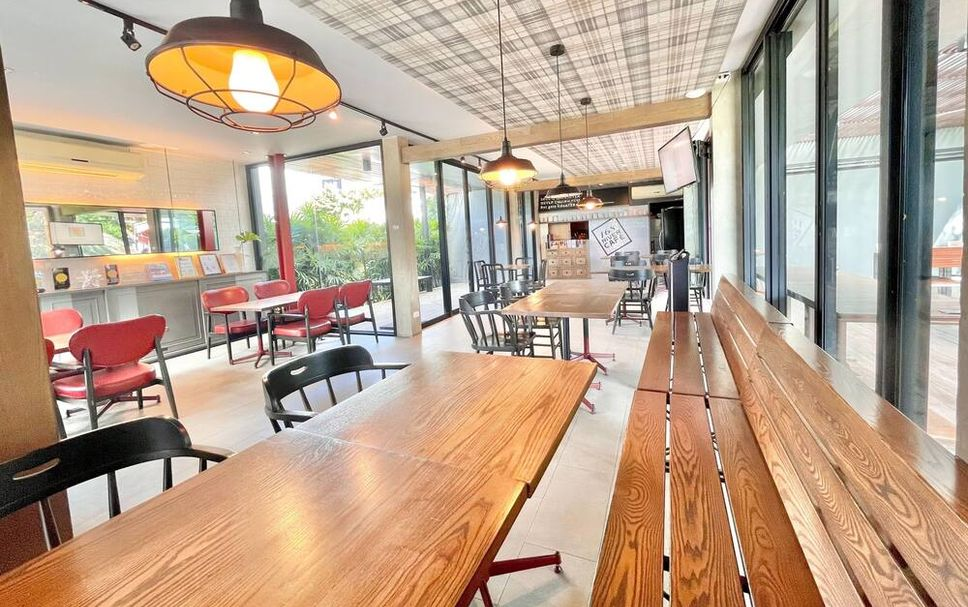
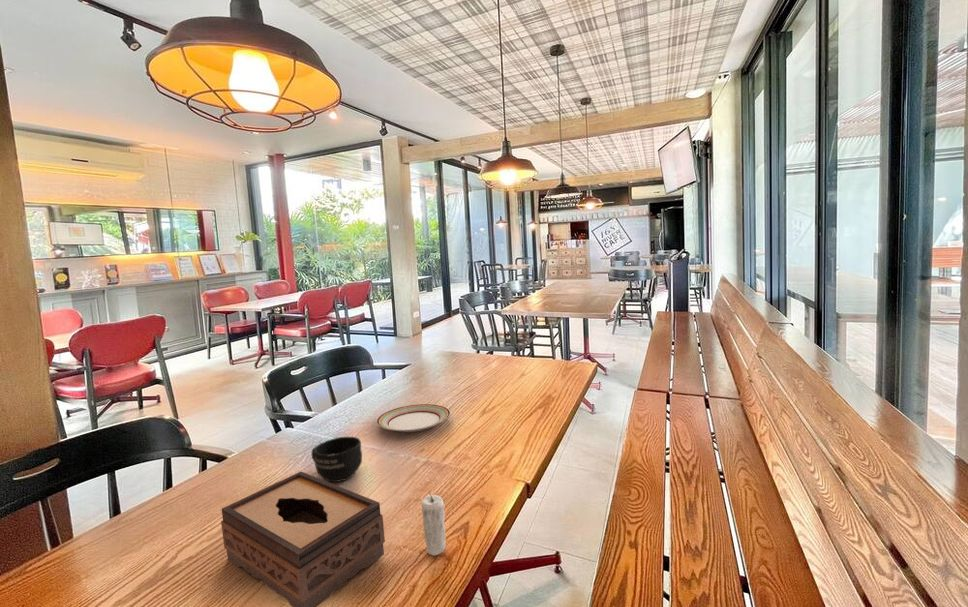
+ candle (434, 518)
+ mug (334, 458)
+ plate (414, 419)
+ tissue box (302, 531)
